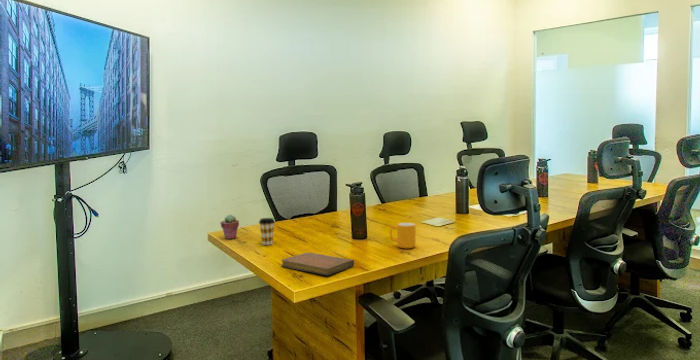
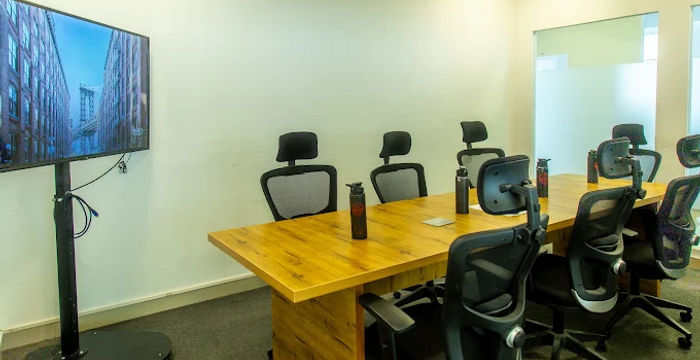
- coffee cup (267, 231)
- notebook (317, 262)
- potted succulent (230, 226)
- mug (402, 235)
